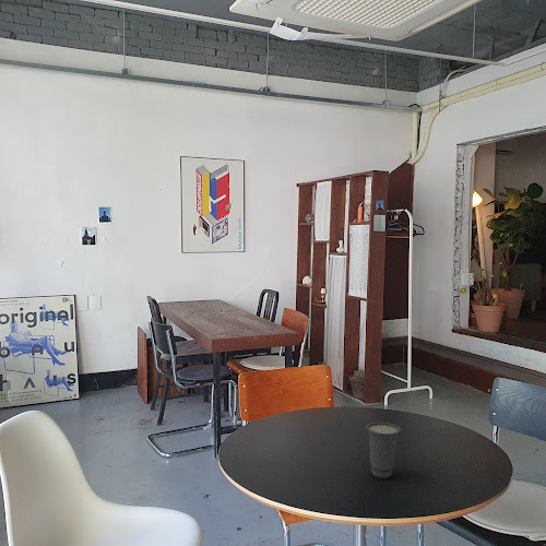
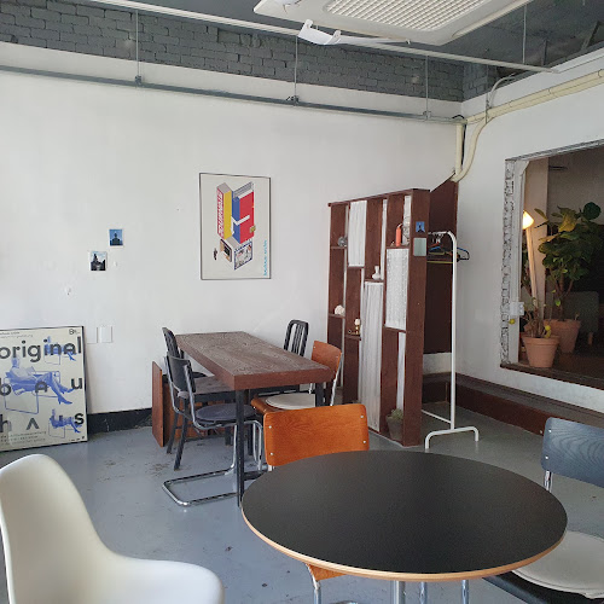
- cup (382, 451)
